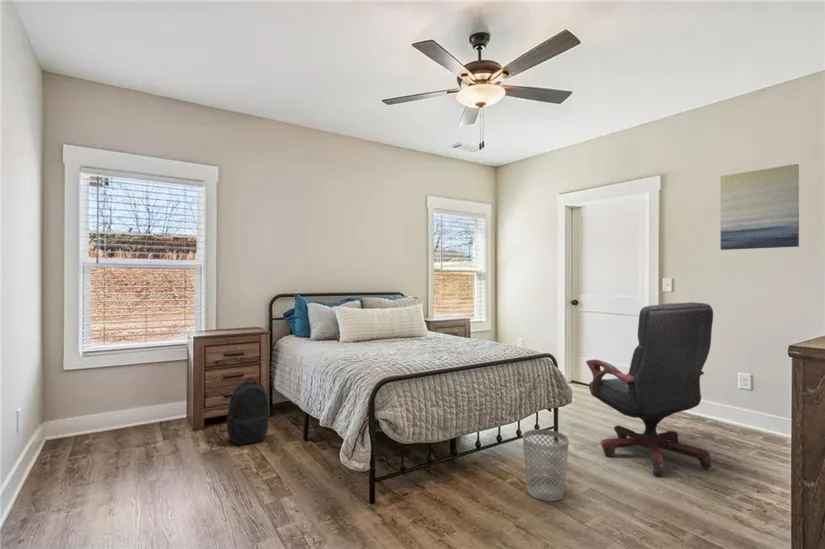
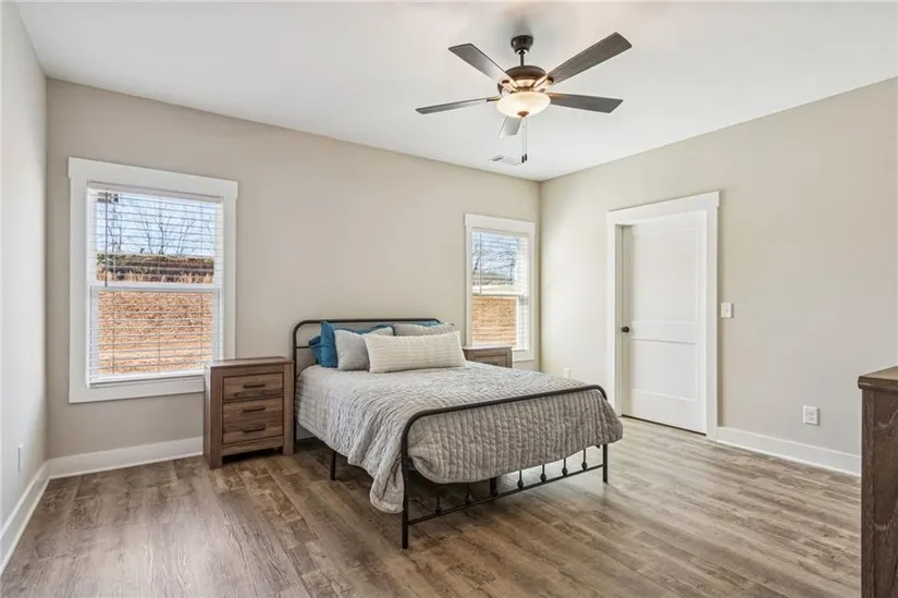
- office chair (645, 377)
- wastebasket (544, 465)
- backpack (249, 409)
- wall art (757, 209)
